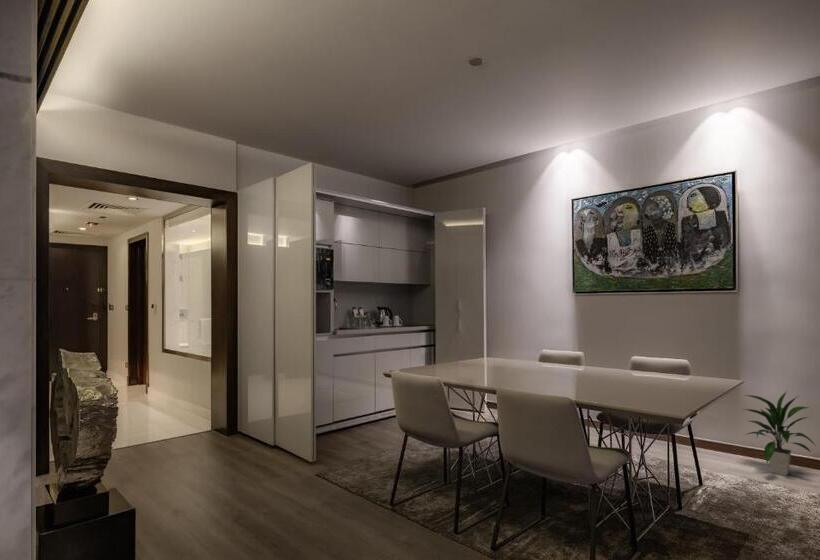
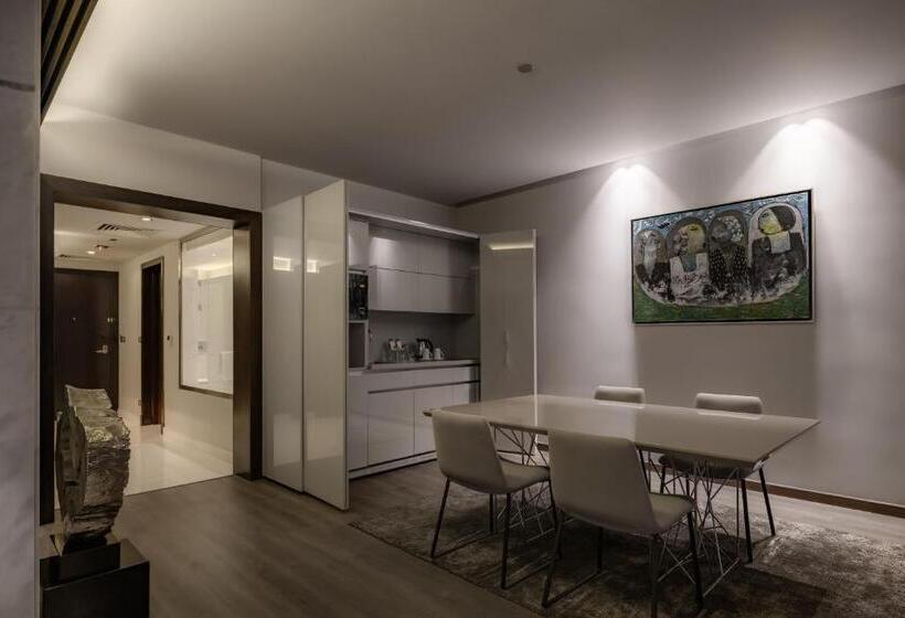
- indoor plant (777, 431)
